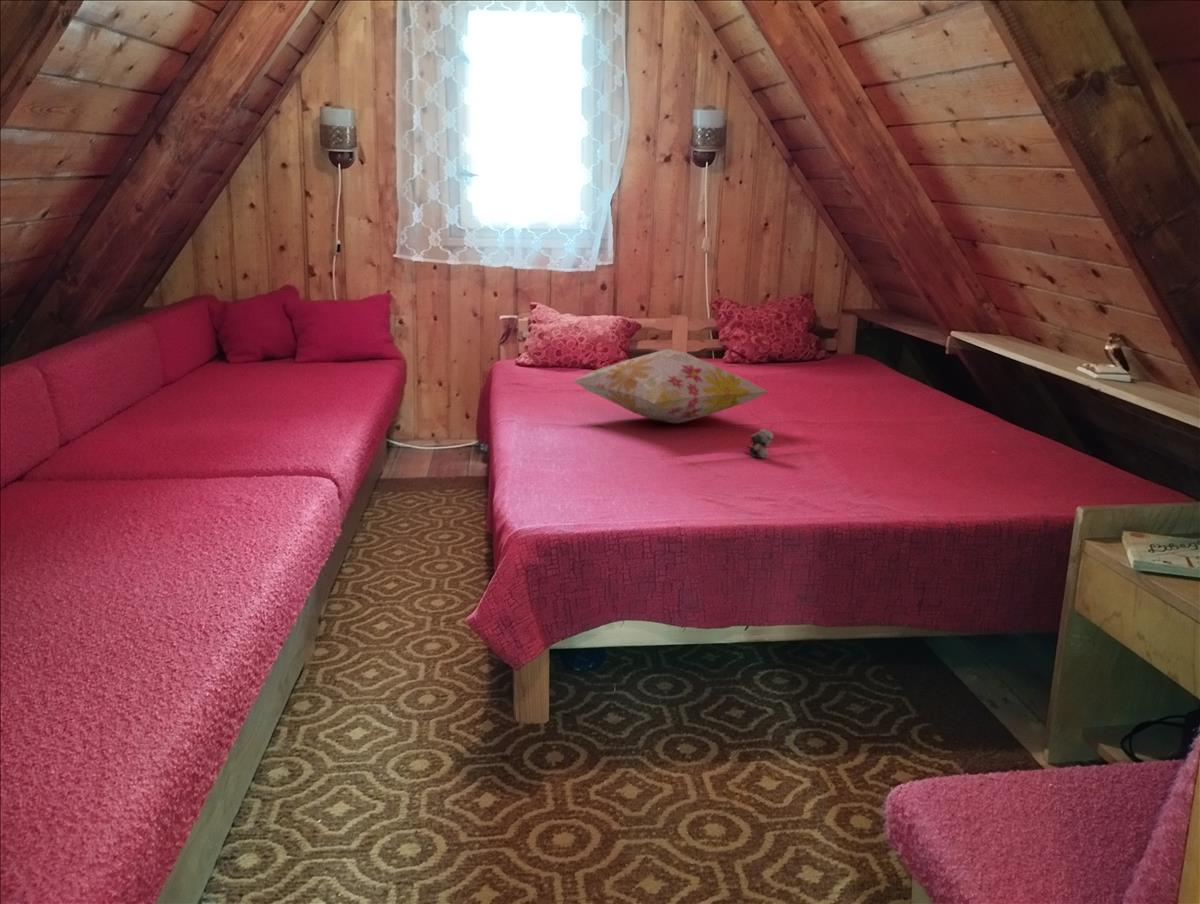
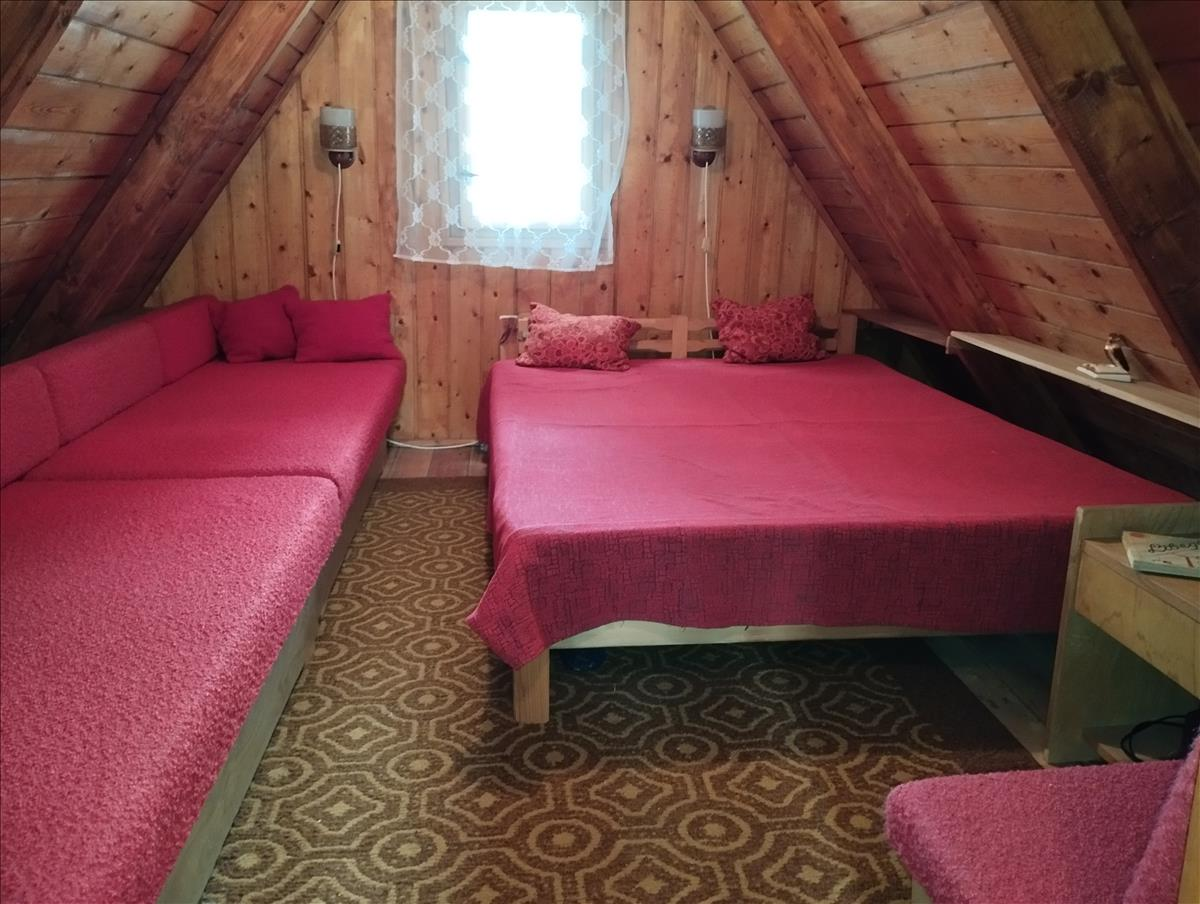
- teddy bear (773, 437)
- decorative pillow (667, 386)
